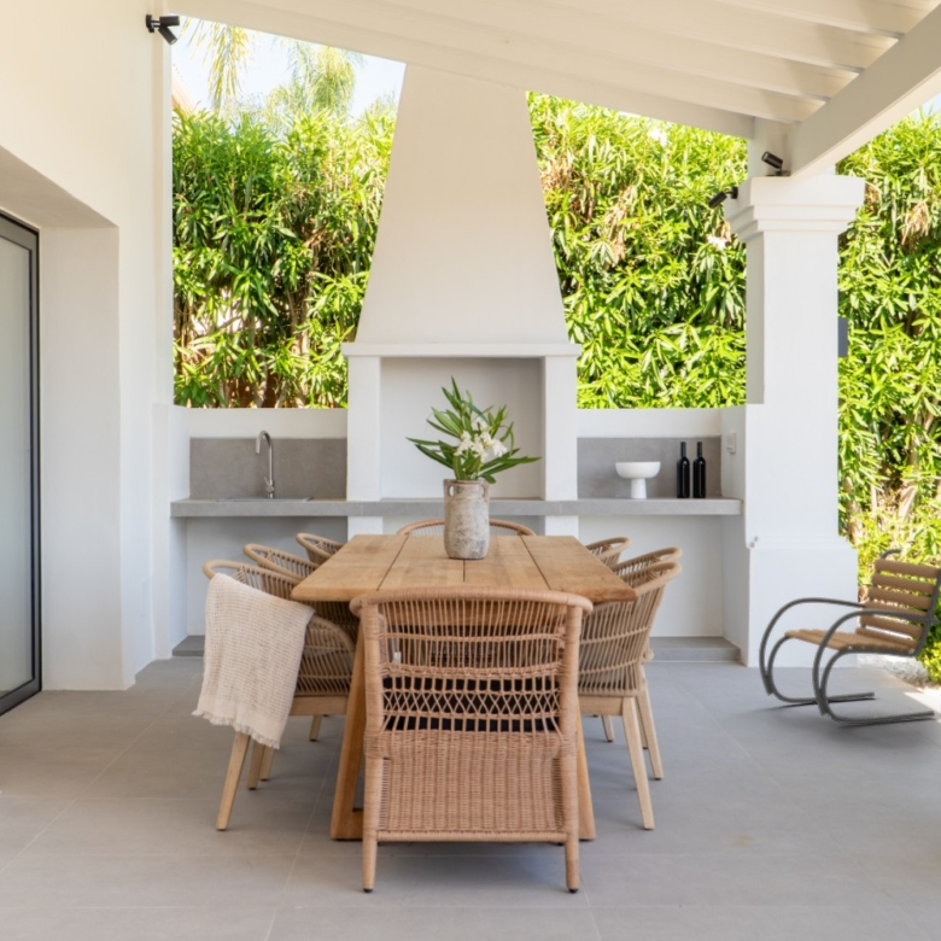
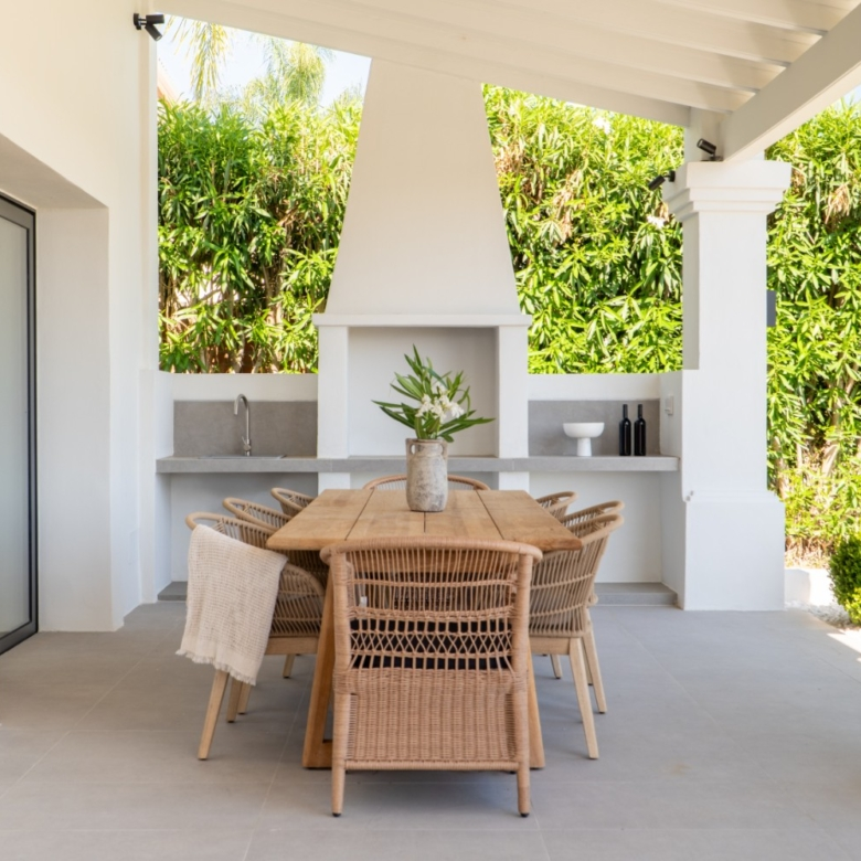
- lounge chair (859, 632)
